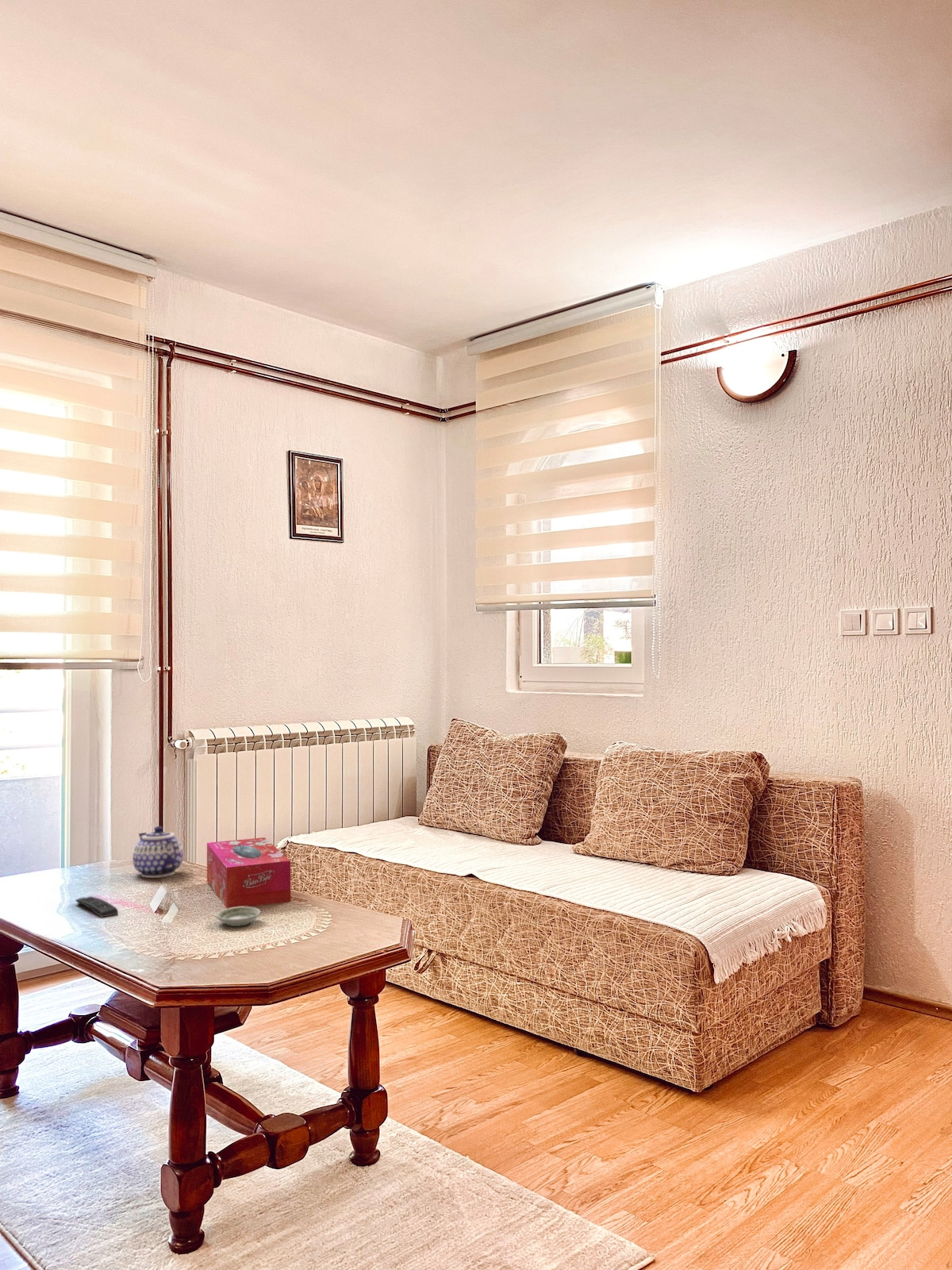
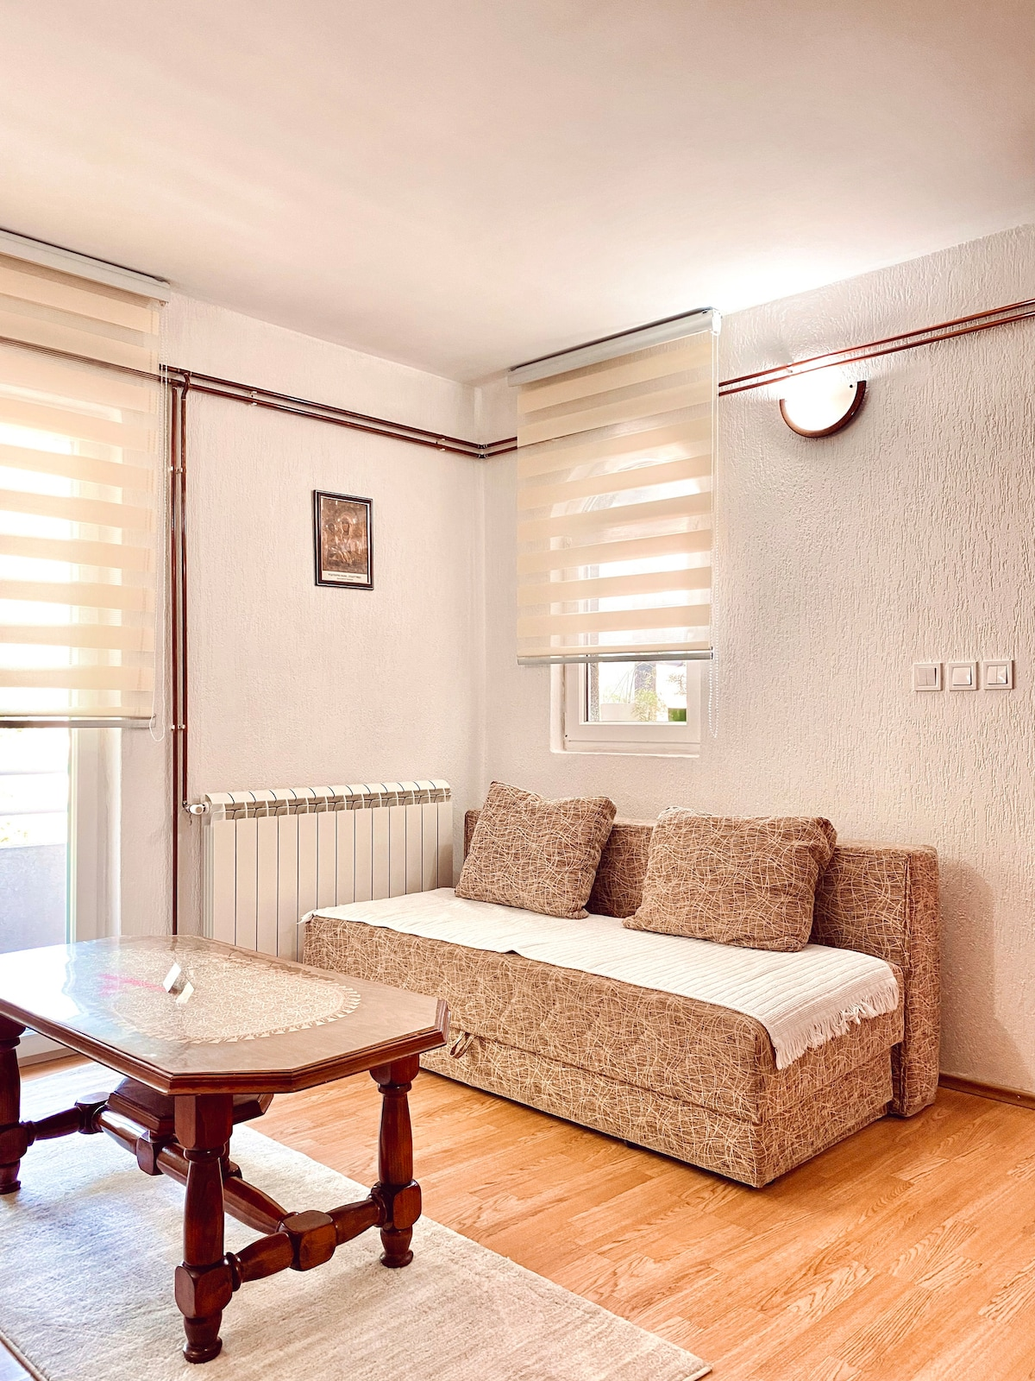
- tissue box (247, 871)
- teapot (158, 850)
- saucer (238, 918)
- remote control (94, 905)
